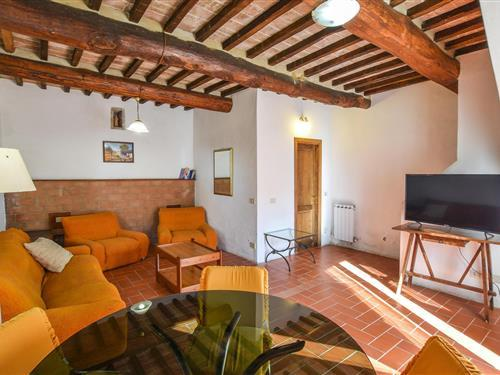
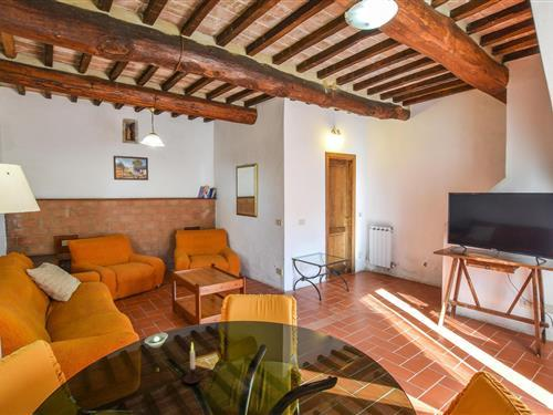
+ candle (194, 360)
